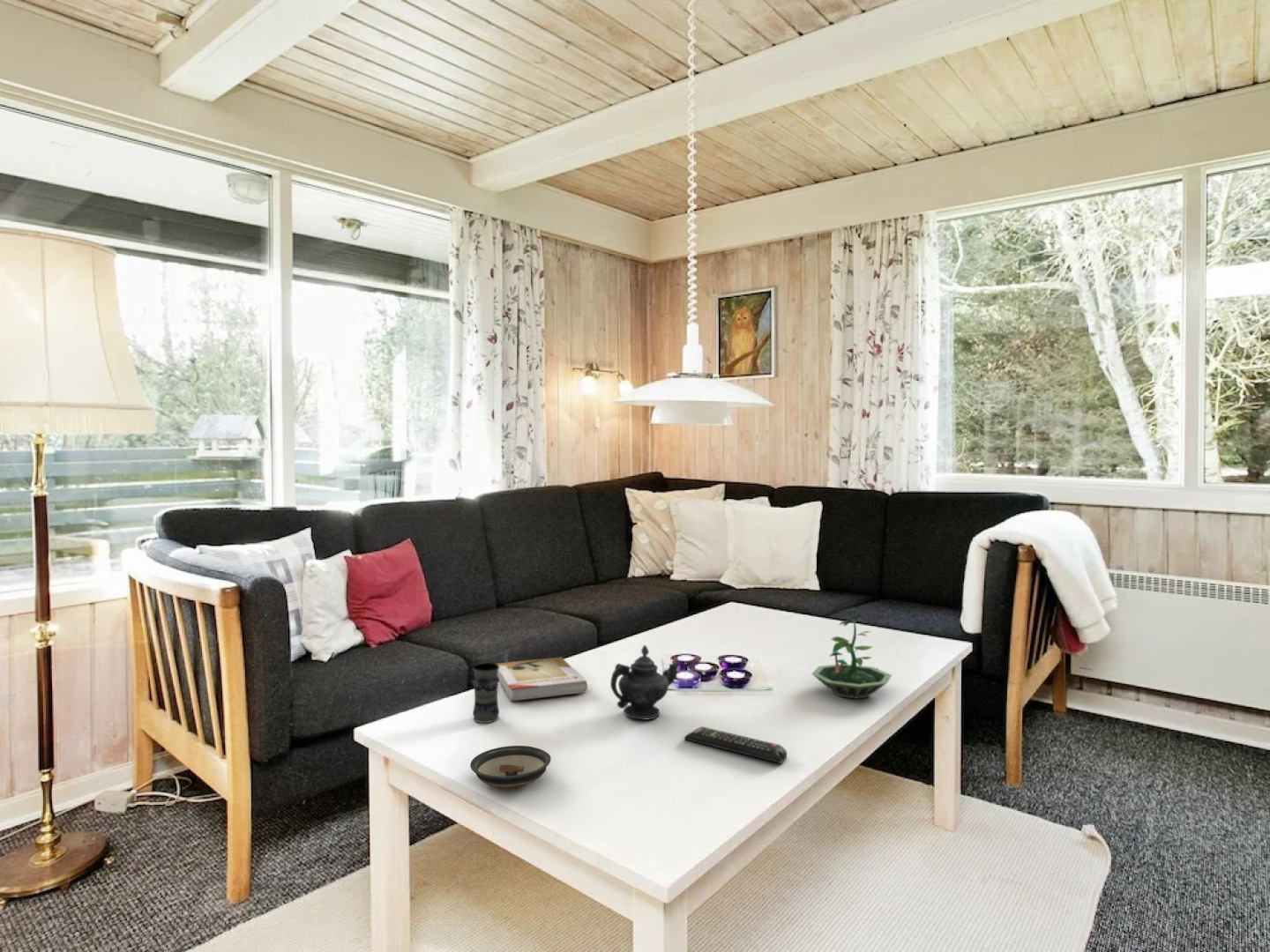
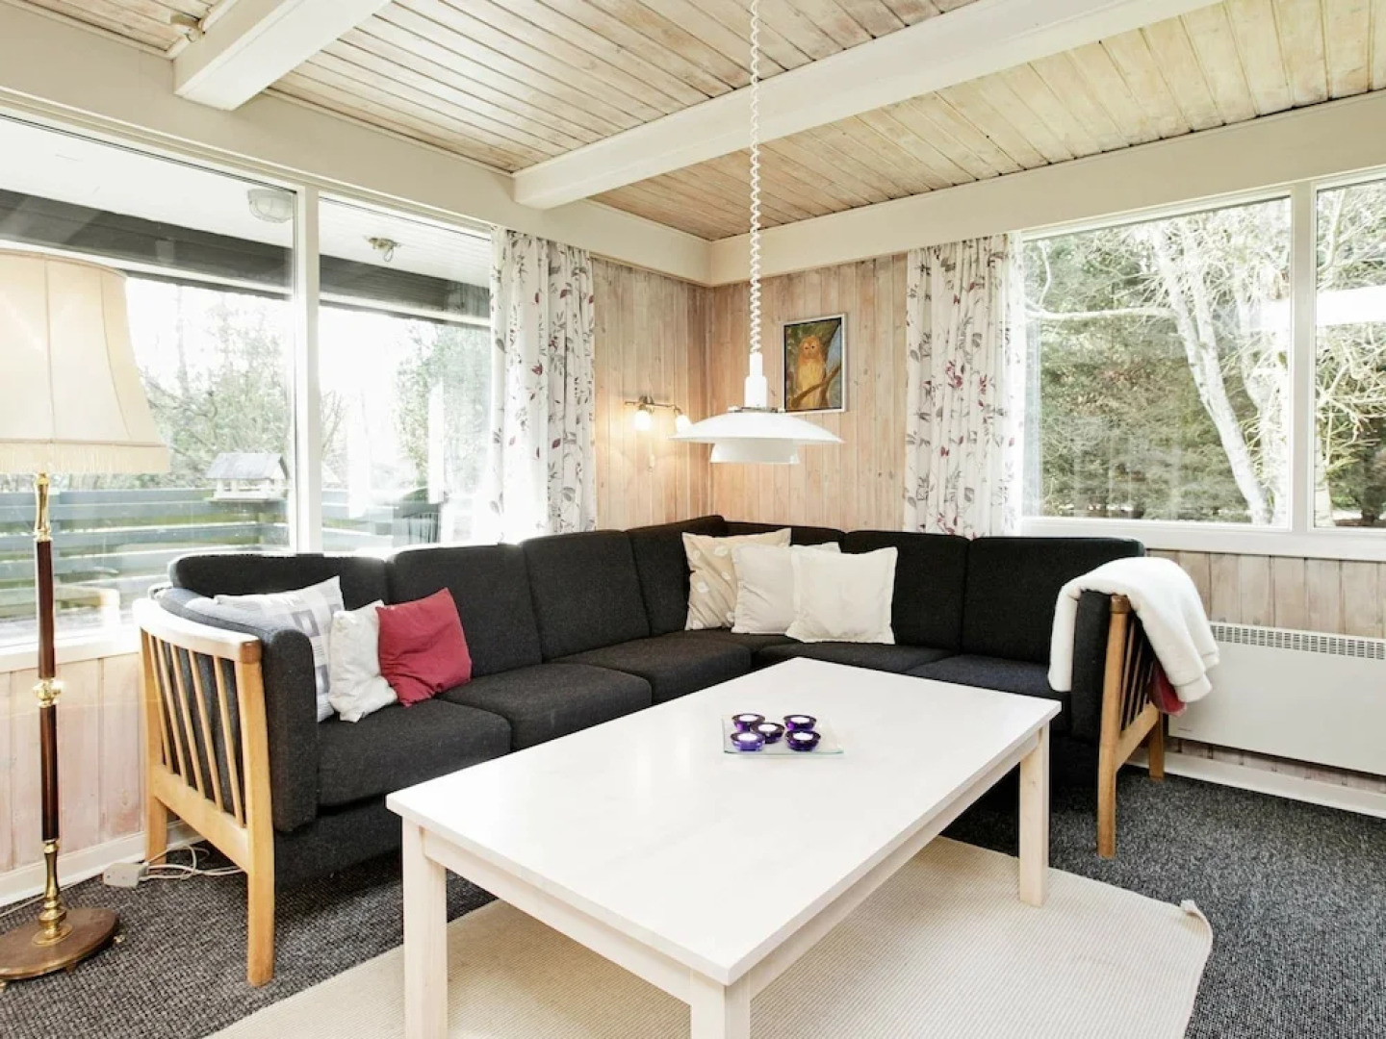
- terrarium (854, 633)
- teapot (646, 679)
- jar (486, 692)
- book (539, 677)
- saucer (511, 770)
- remote control (734, 744)
